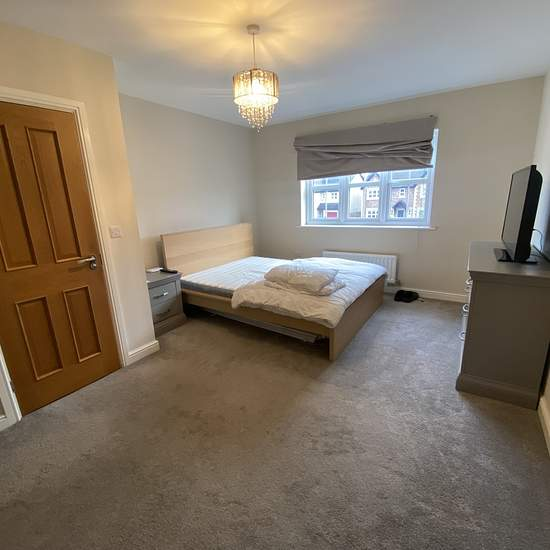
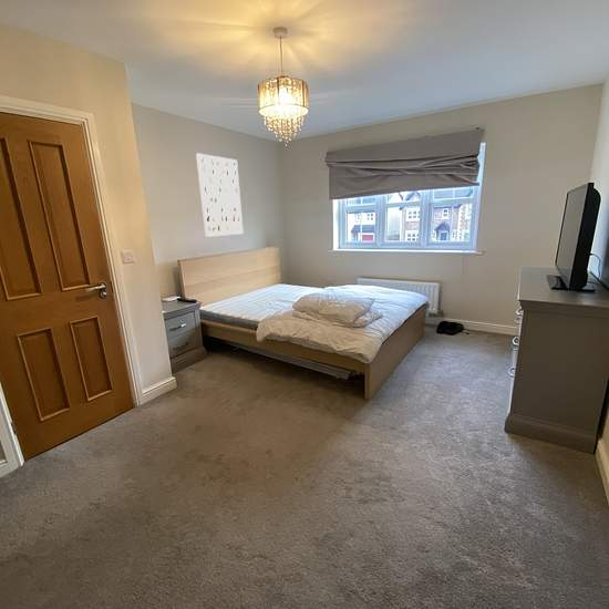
+ wall art (221, 197)
